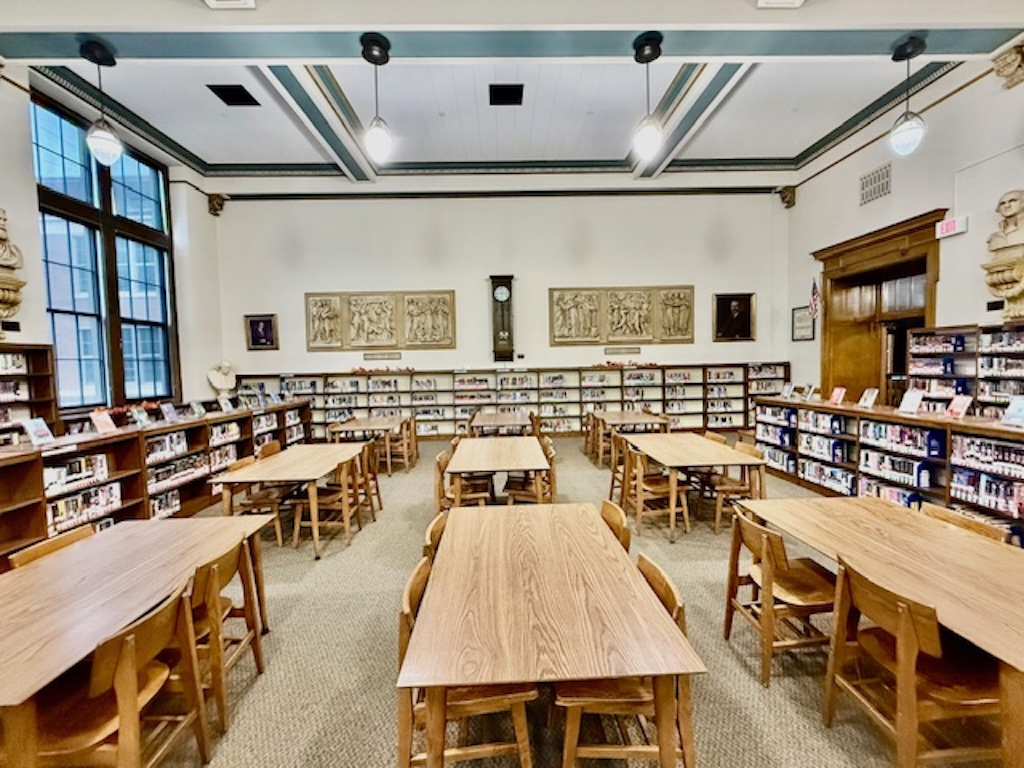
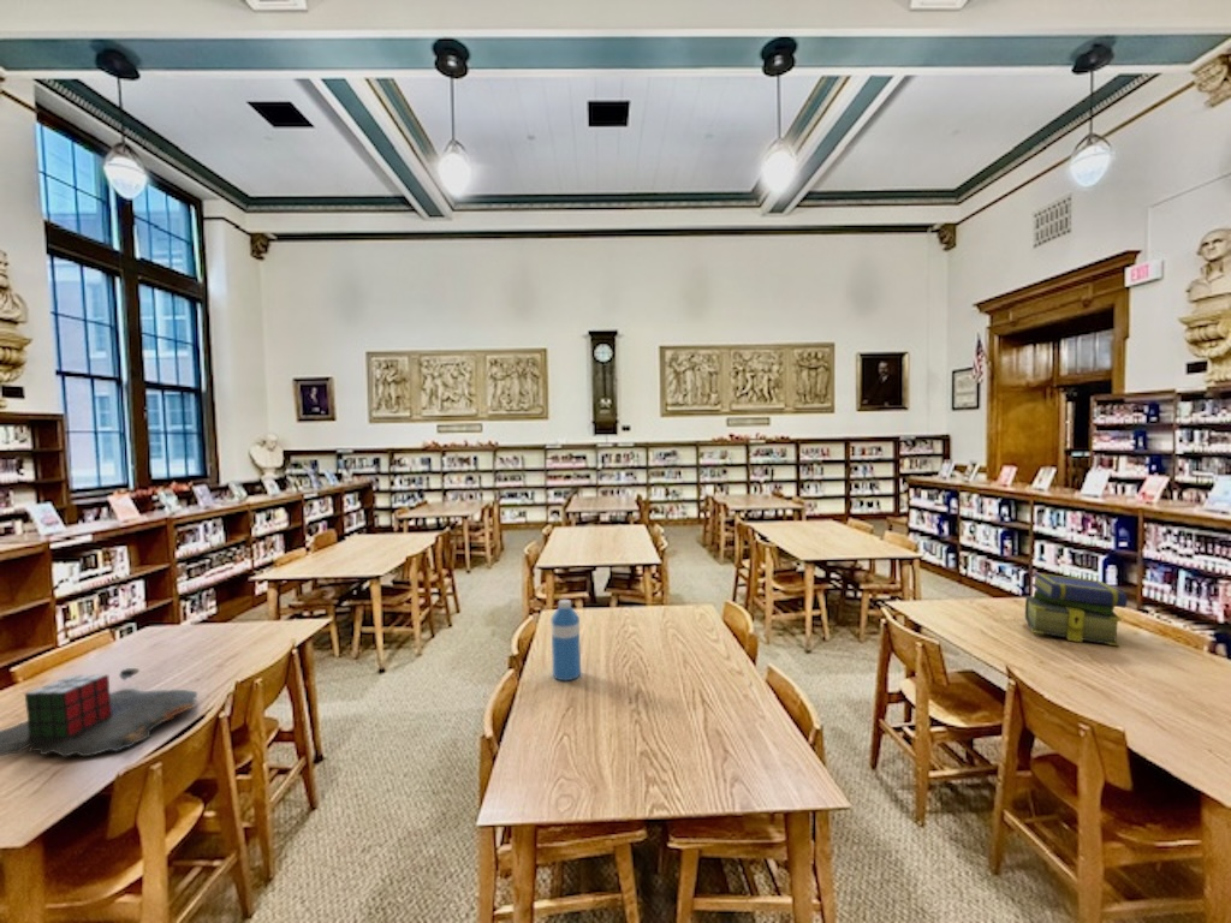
+ water bottle (565, 637)
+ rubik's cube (99, 699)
+ stack of books (1072, 606)
